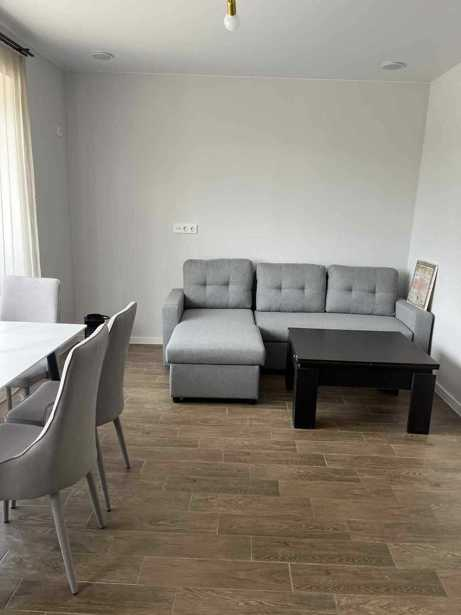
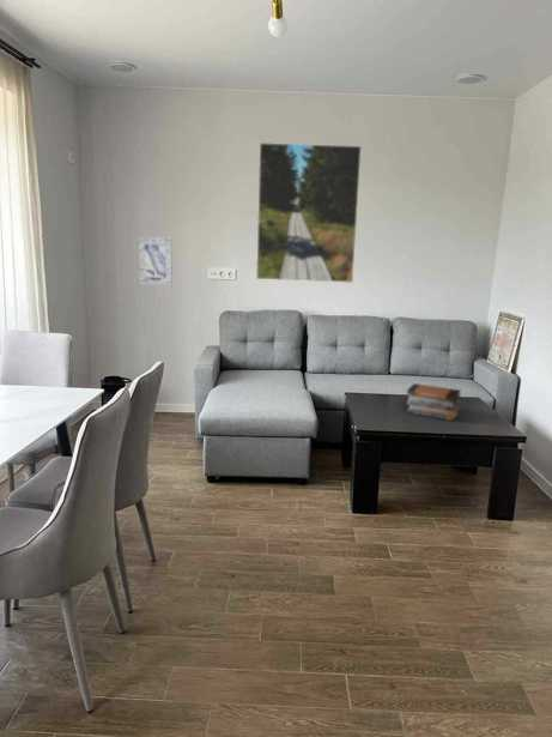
+ book stack (432, 401)
+ wall art (154, 261)
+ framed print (307, 215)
